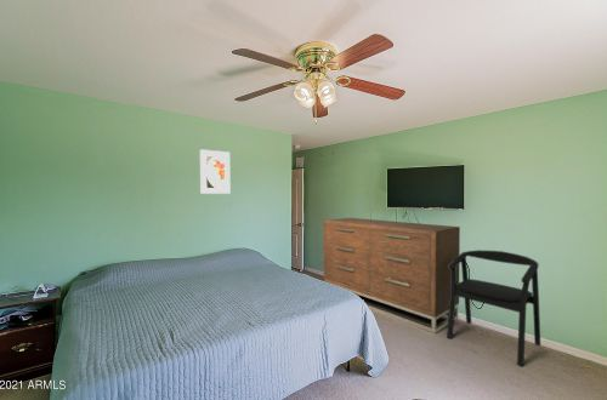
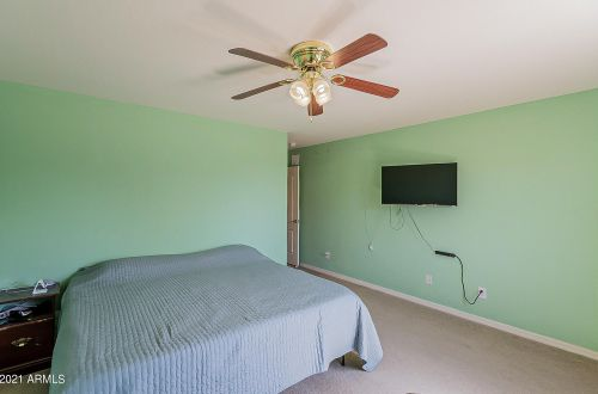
- armchair (492, 298)
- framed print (215, 172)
- dresser (382, 263)
